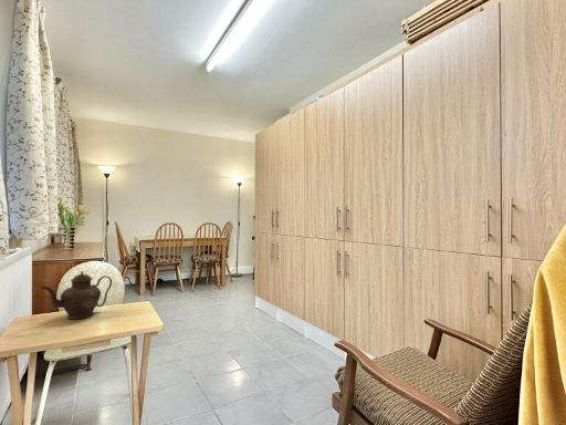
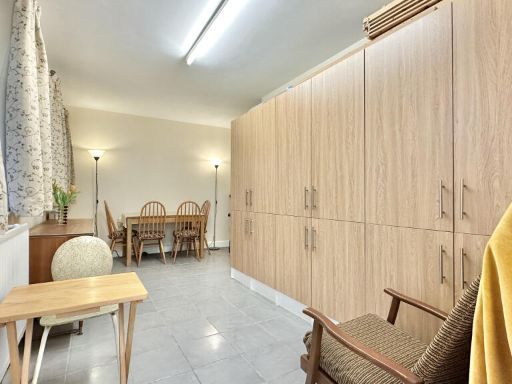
- teapot (77, 293)
